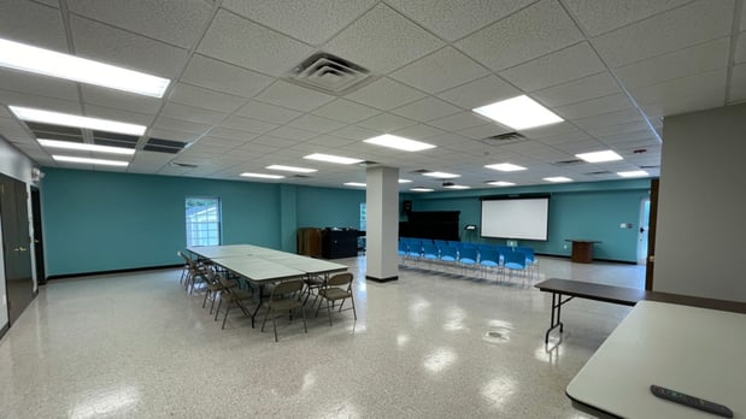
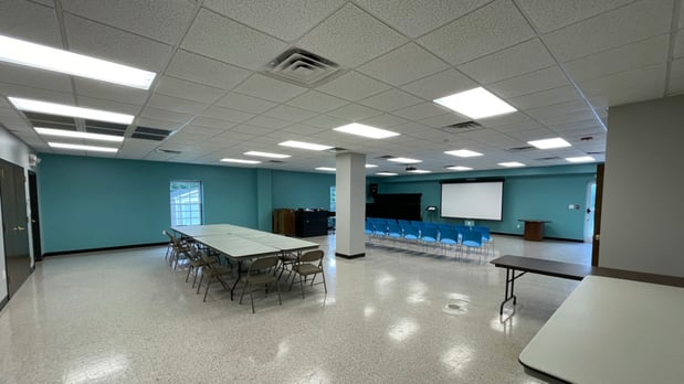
- remote control (688, 400)
